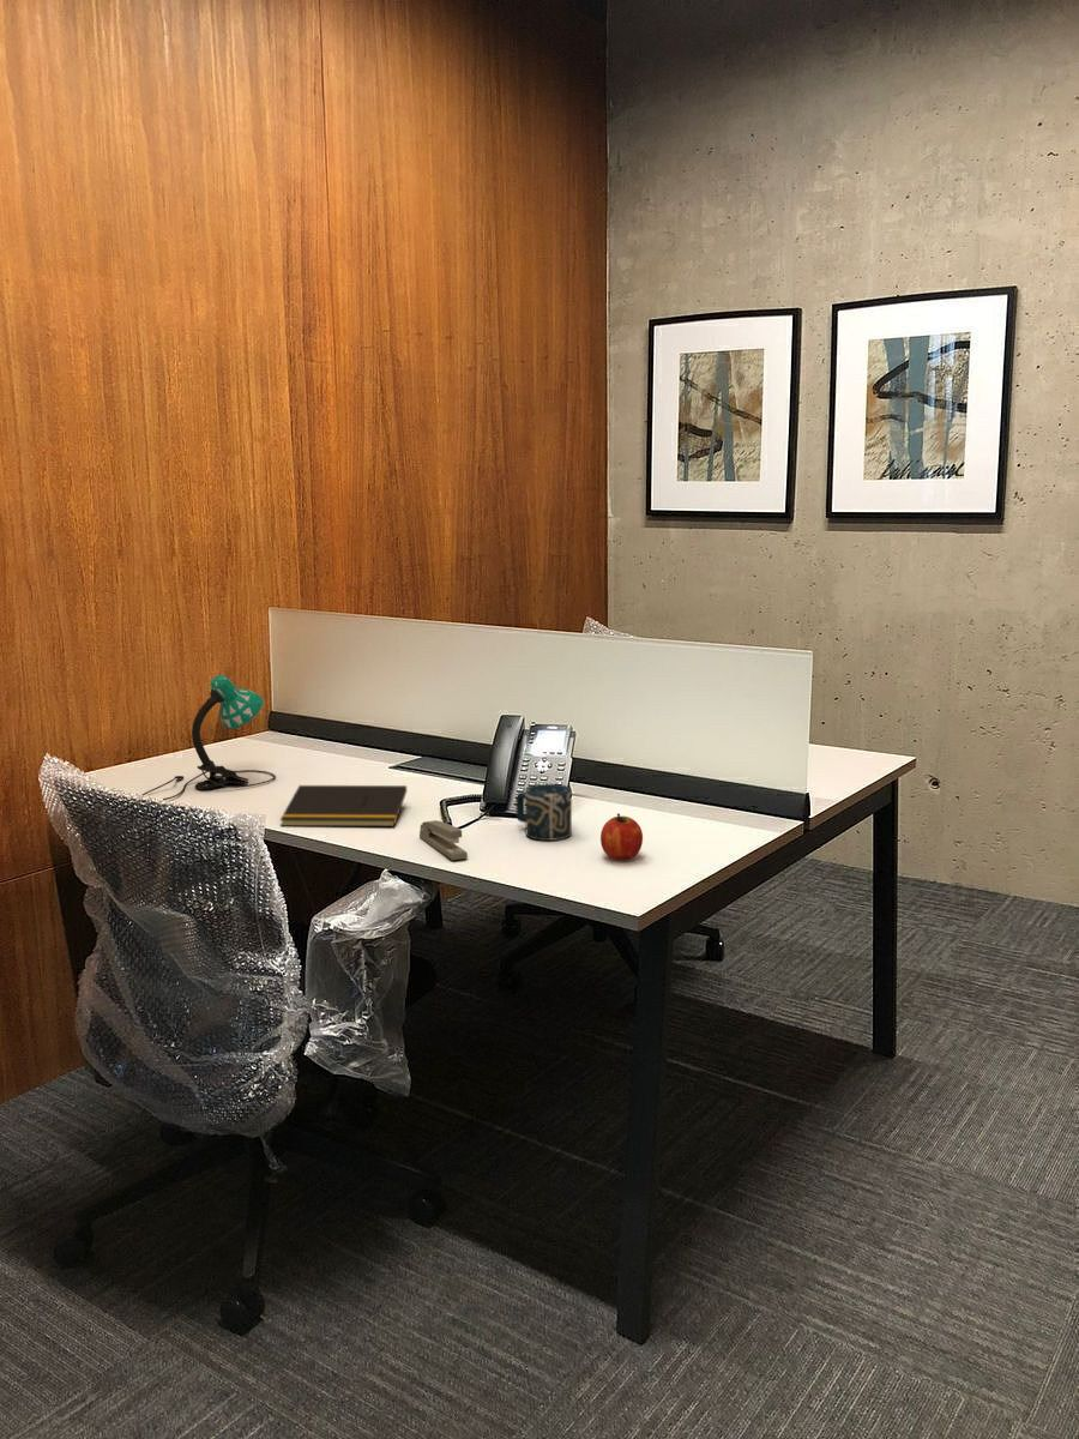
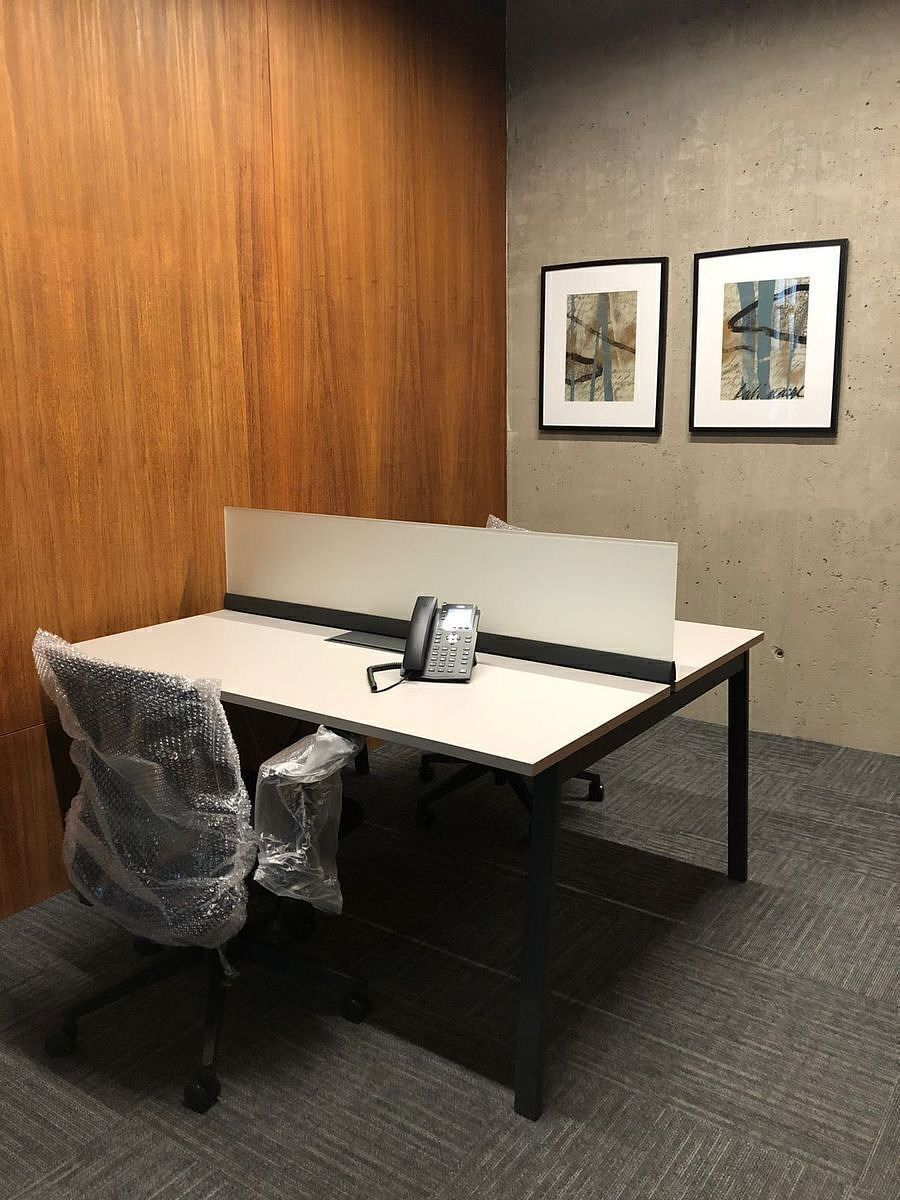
- notepad (345, 805)
- stapler (442, 835)
- desk lamp (198, 730)
- fruit (621, 835)
- cup (542, 809)
